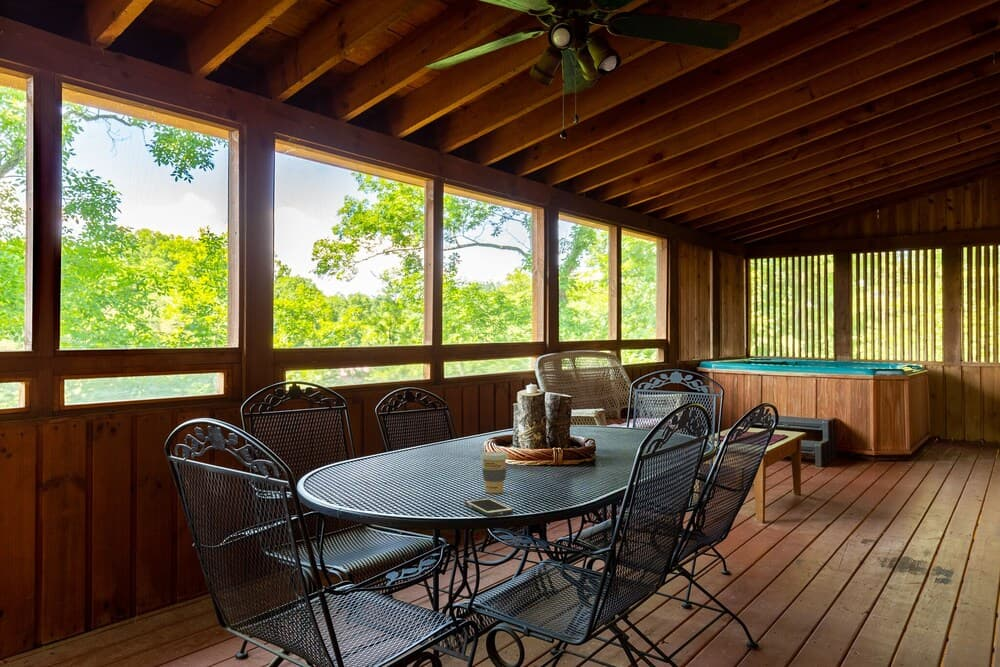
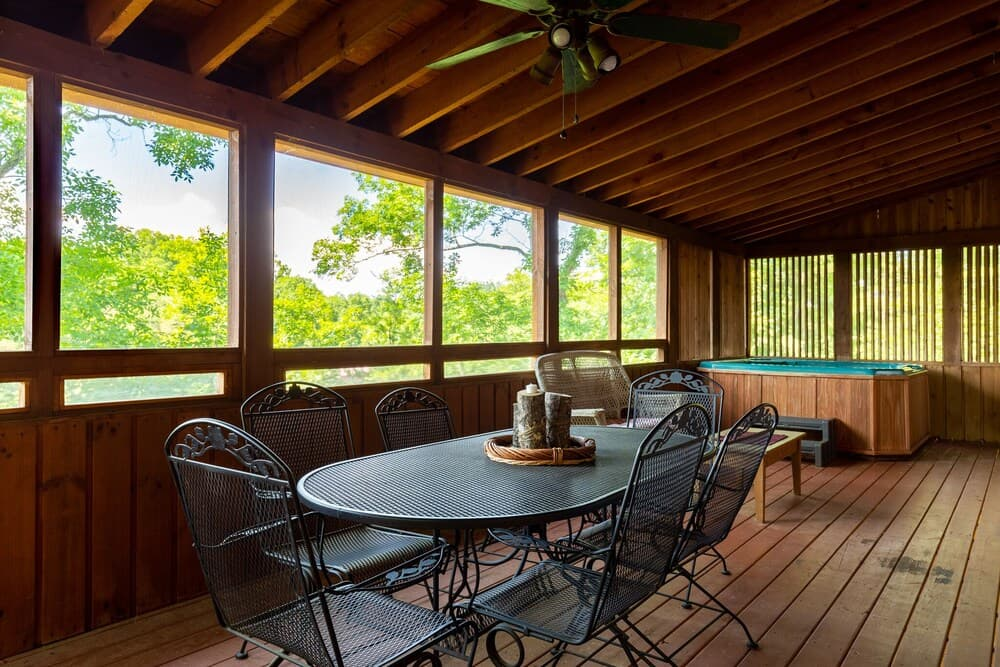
- cell phone (488, 506)
- coffee cup (494, 472)
